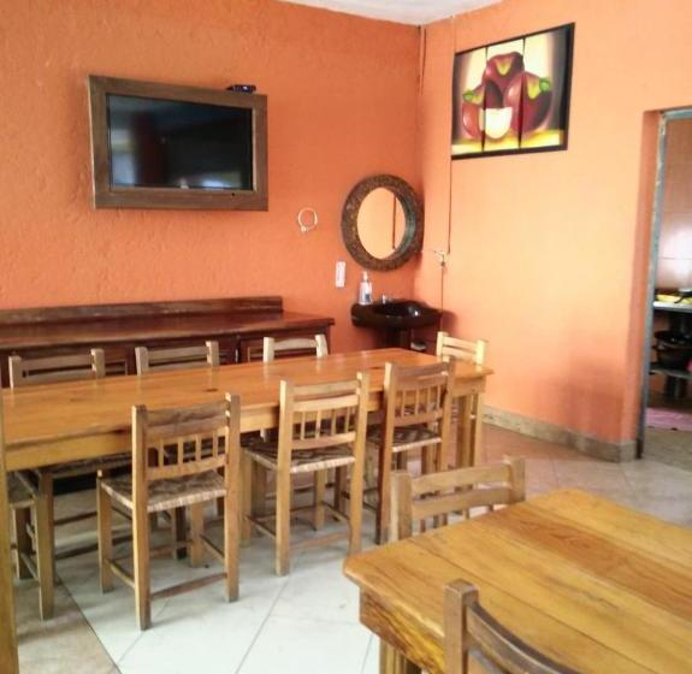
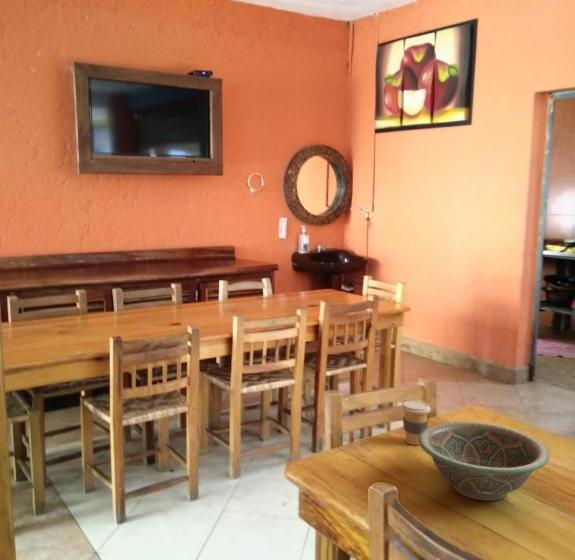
+ decorative bowl (480, 465)
+ coffee cup (415, 423)
